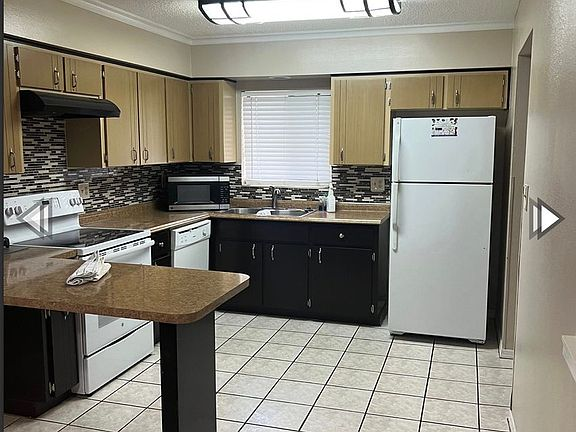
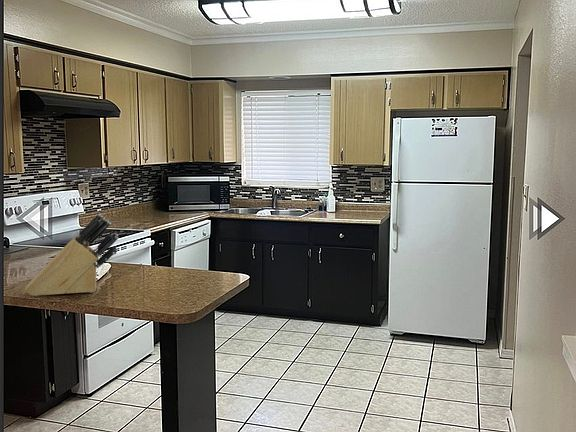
+ knife block (72, 253)
